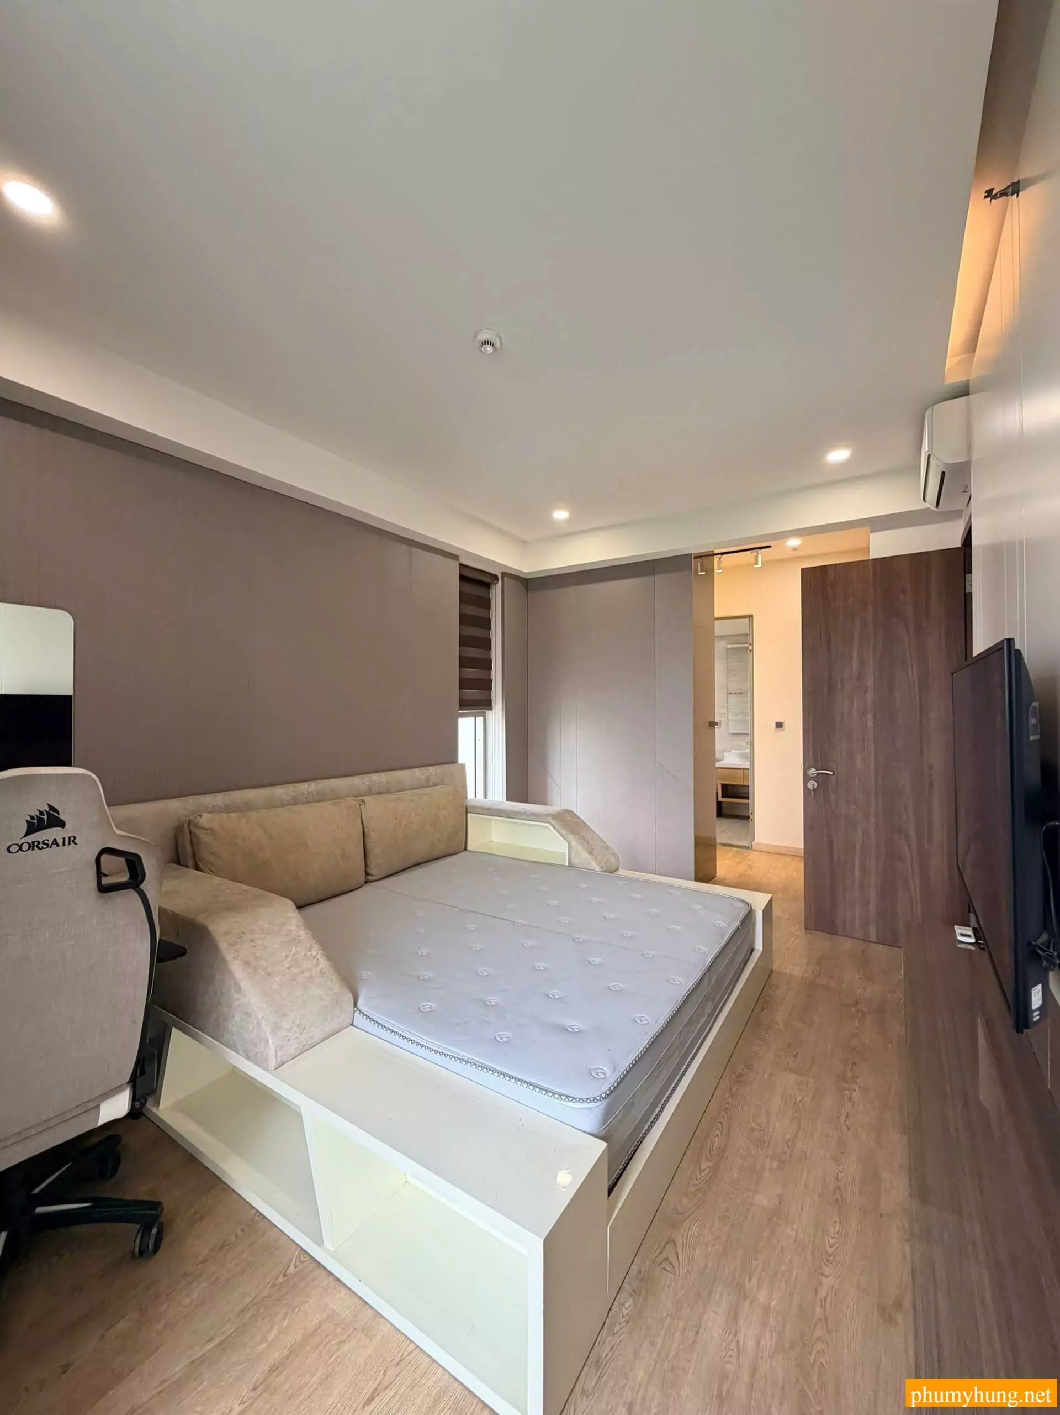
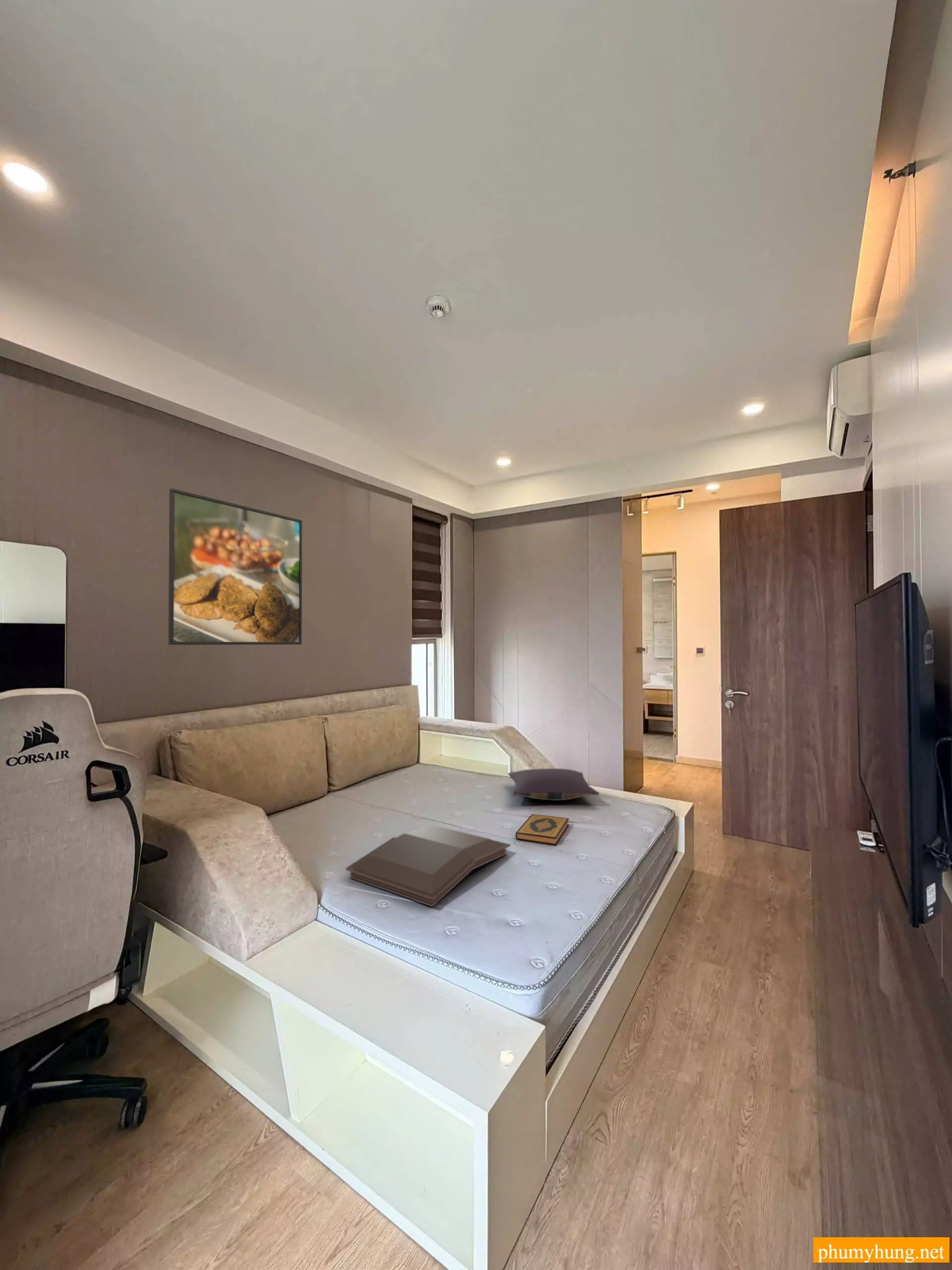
+ pillow (550, 783)
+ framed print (242, 575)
+ hardback book (543, 828)
+ serving tray (432, 853)
